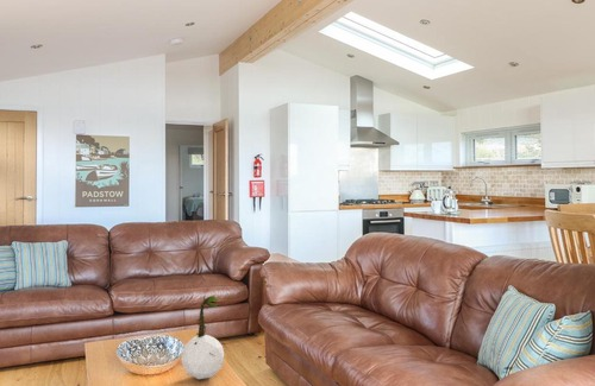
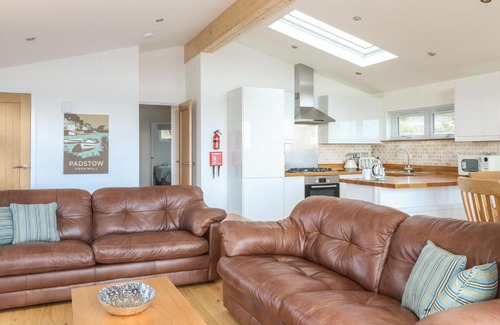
- plant (199, 336)
